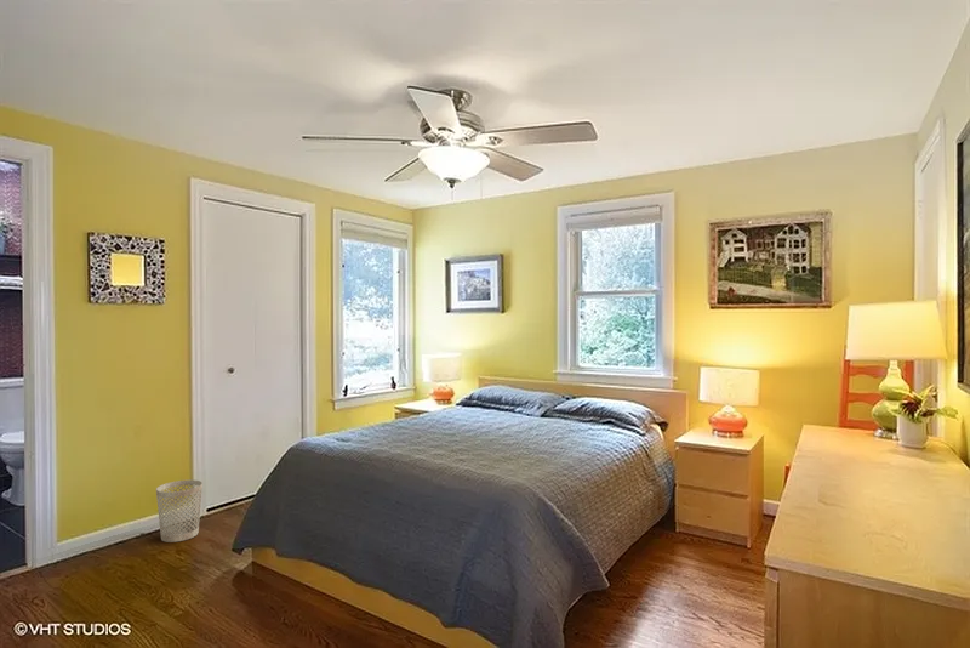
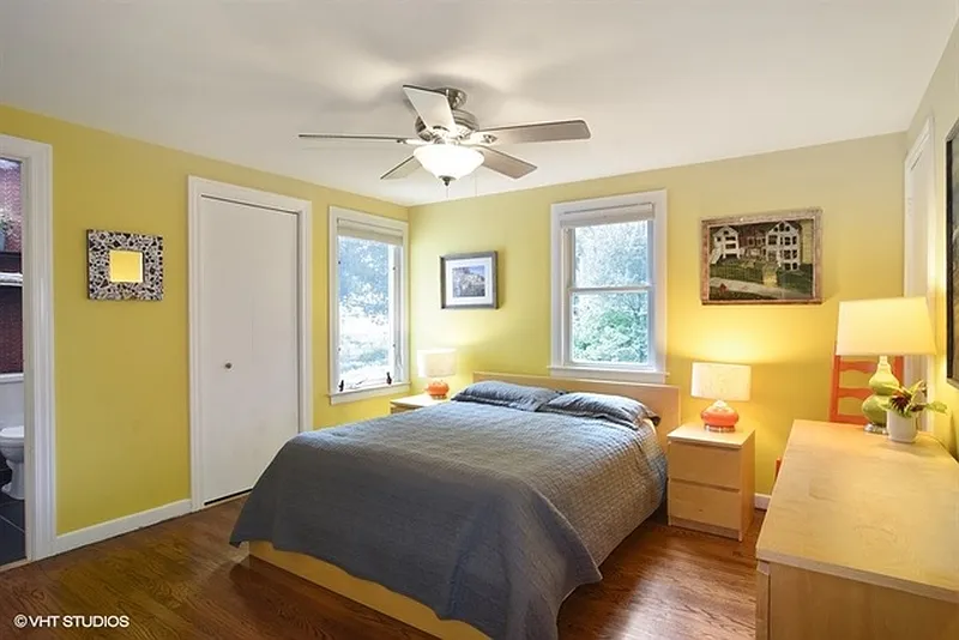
- wastebasket (179, 510)
